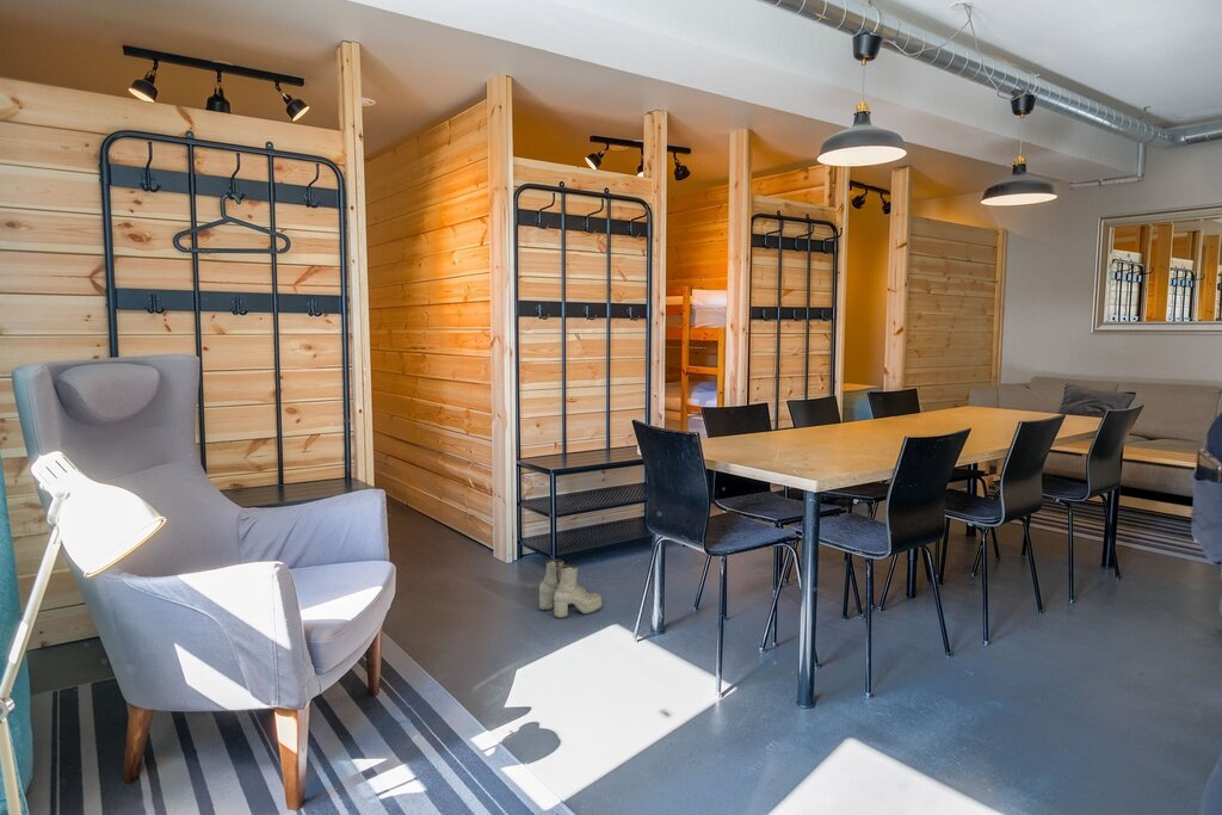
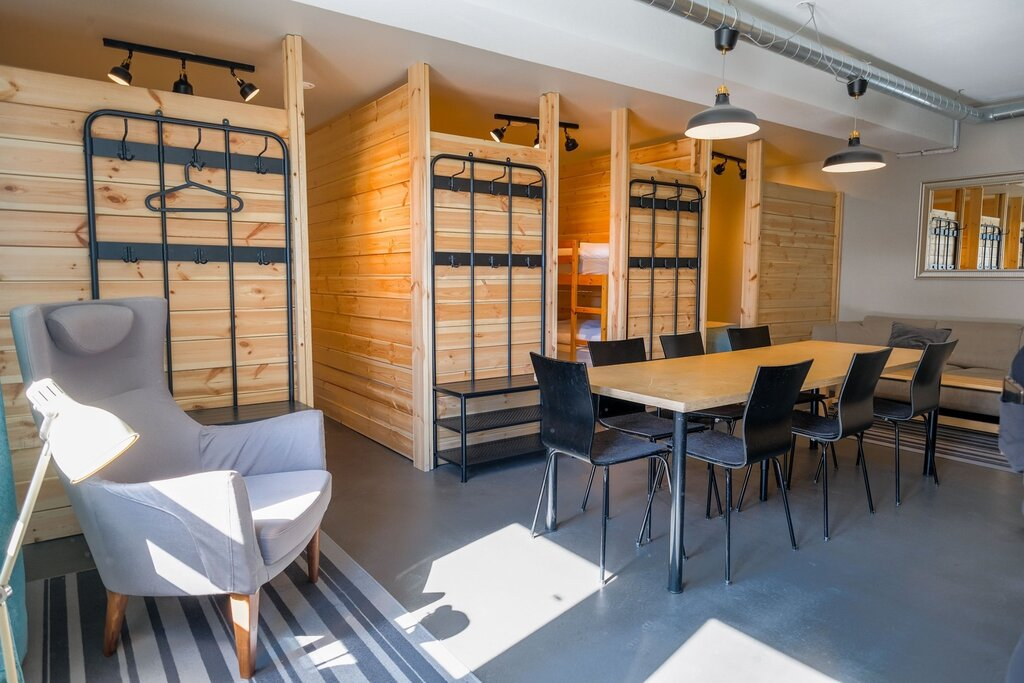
- boots (569, 585)
